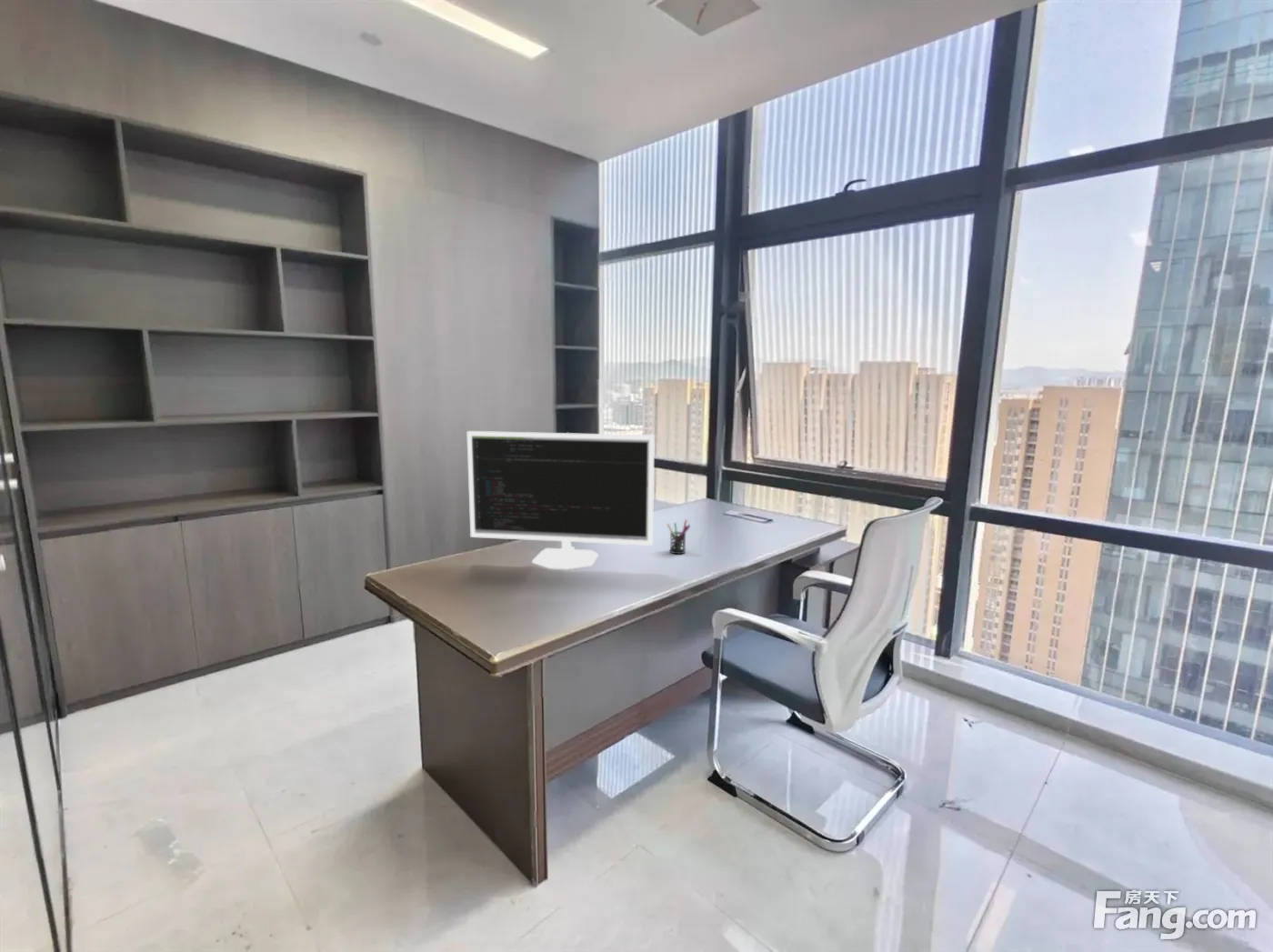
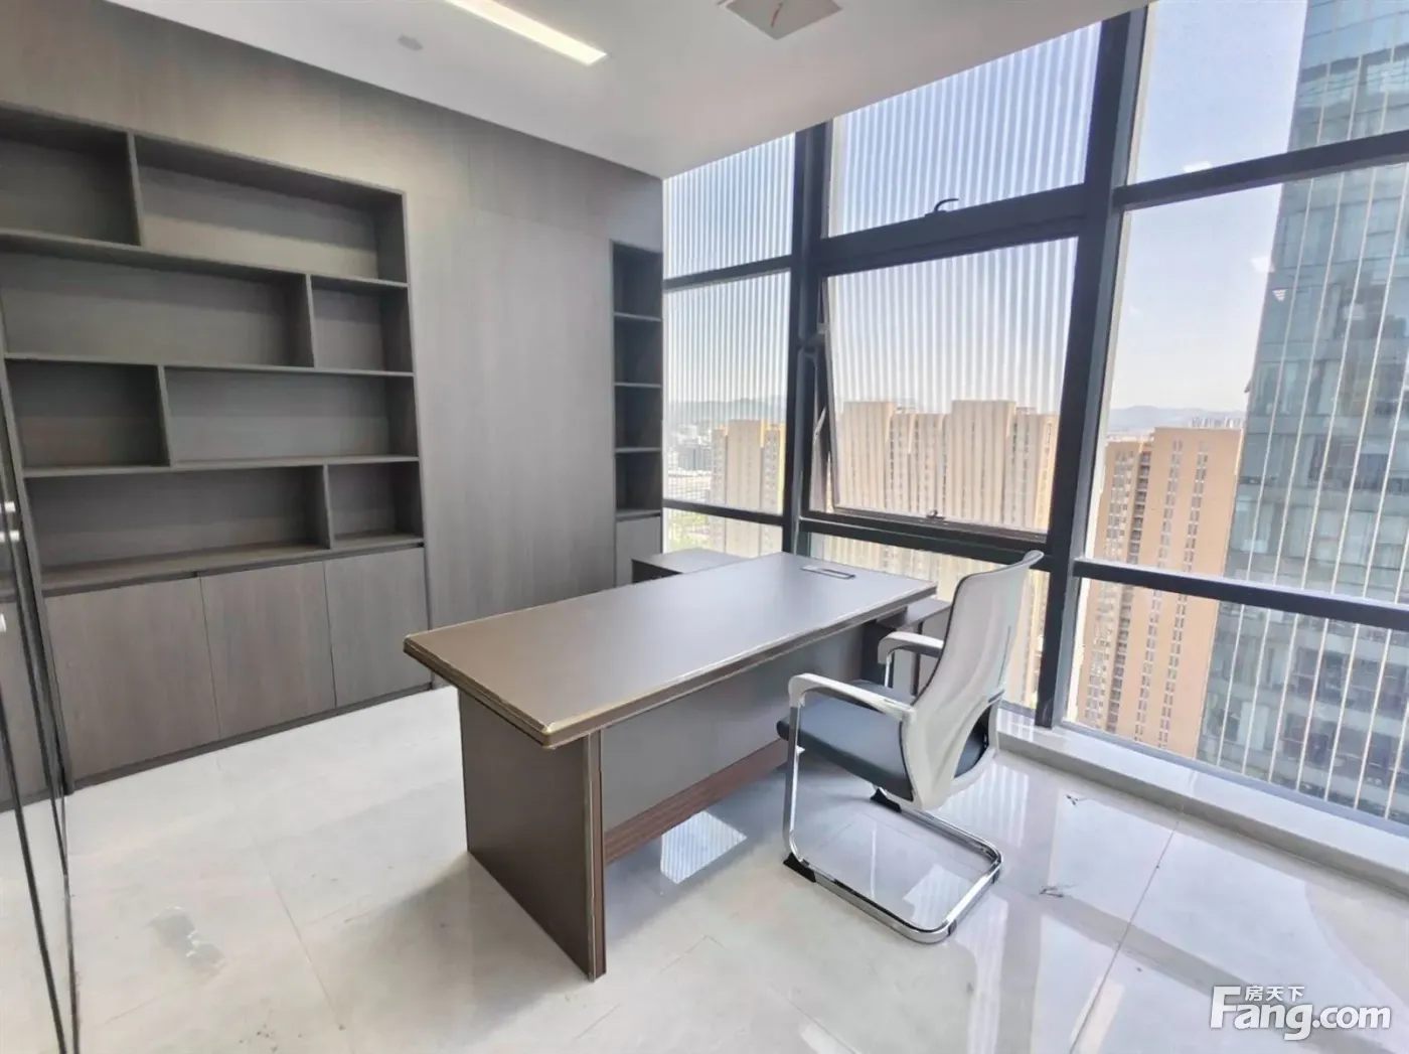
- computer monitor (563, 497)
- pen holder (677, 536)
